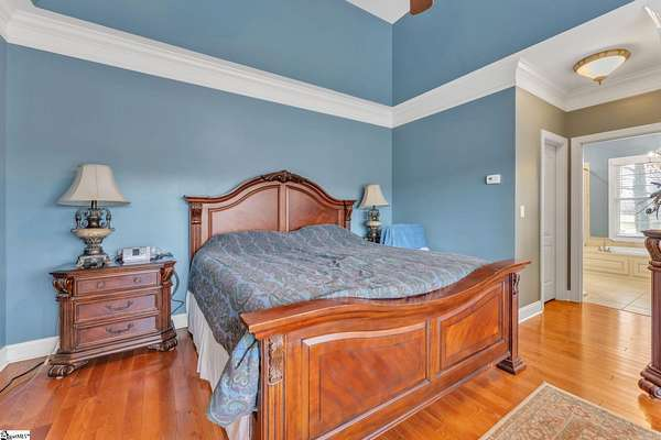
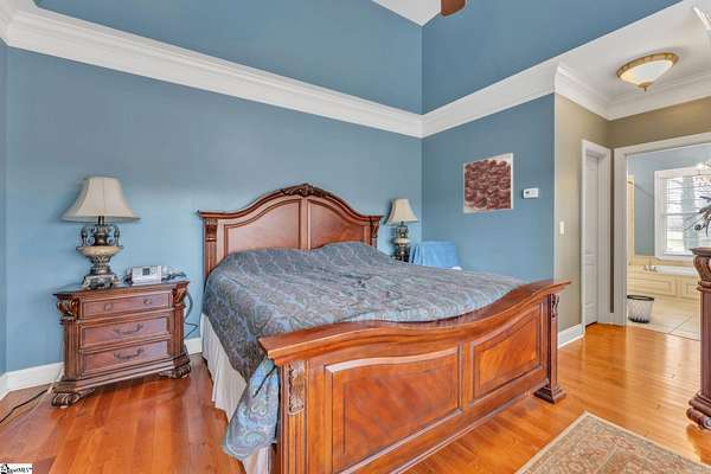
+ wastebasket (639, 308)
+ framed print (486, 185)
